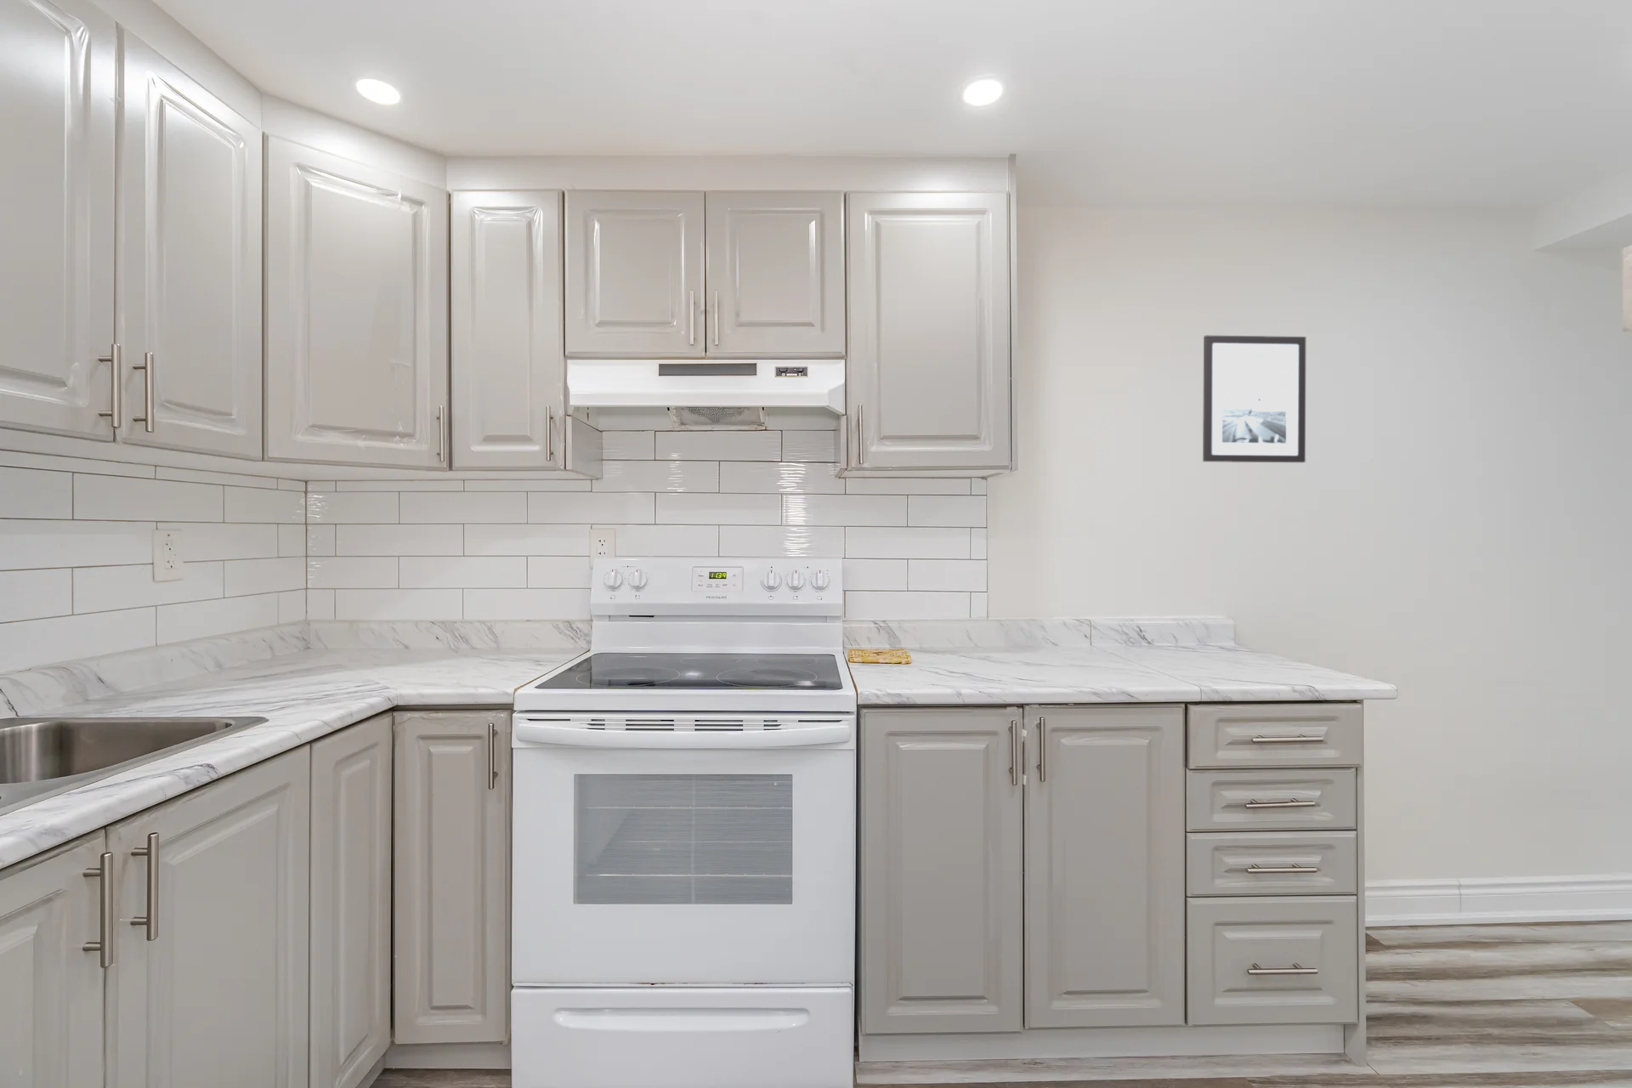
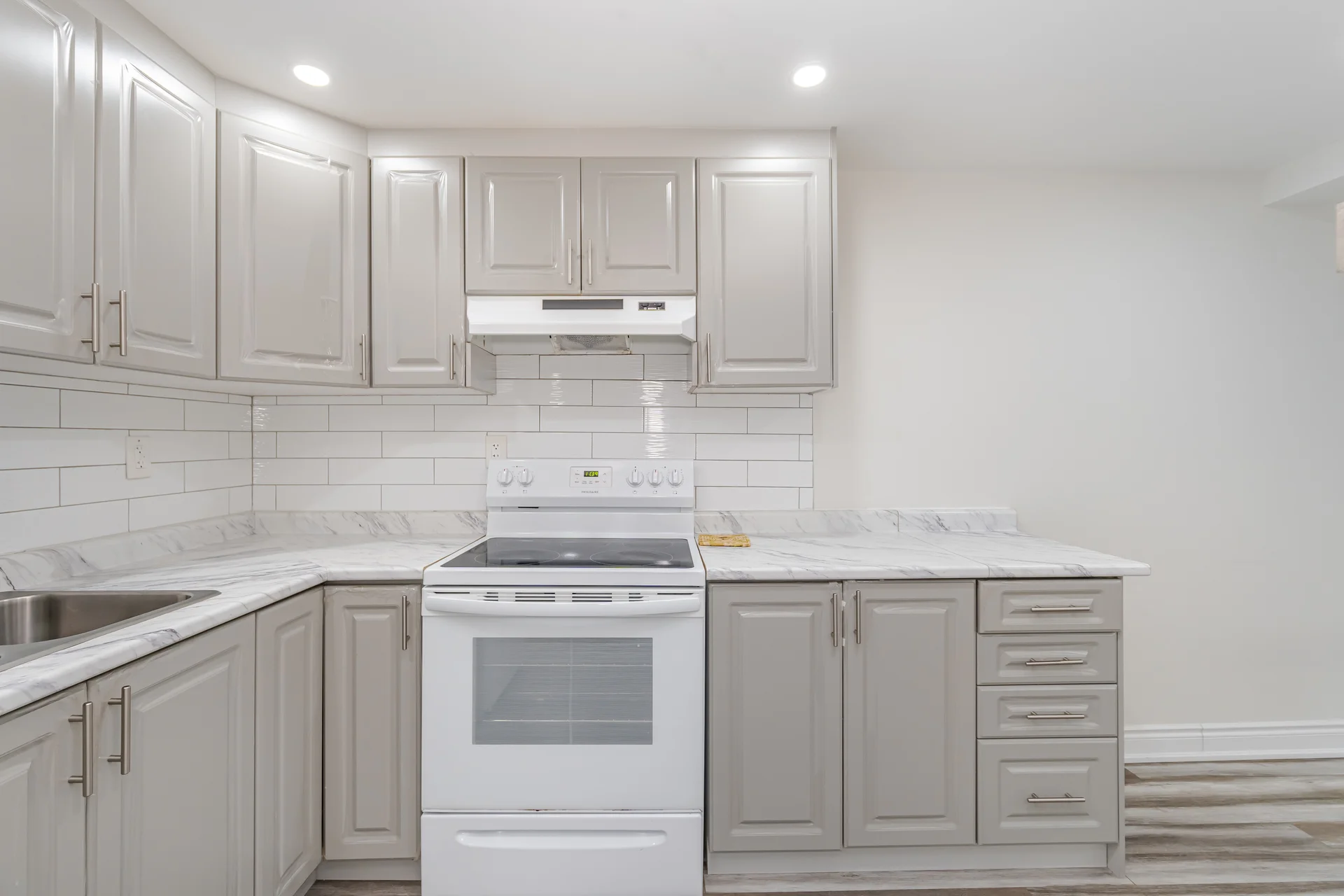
- wall art (1253, 398)
